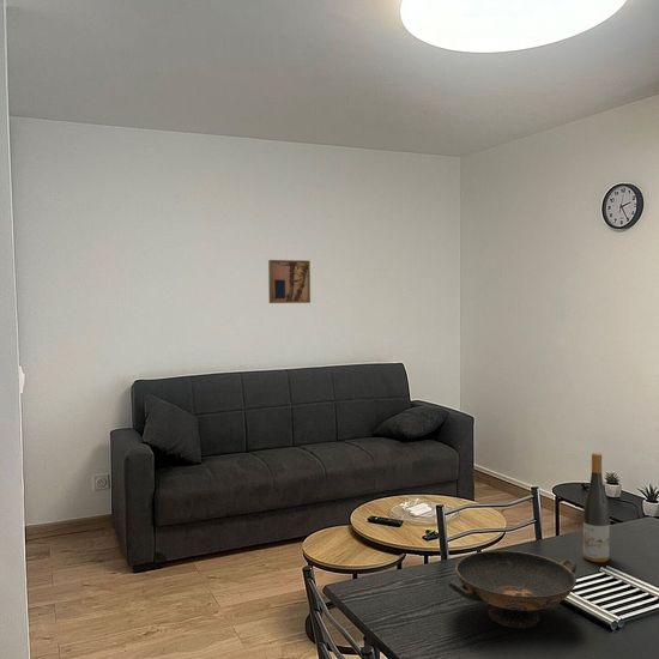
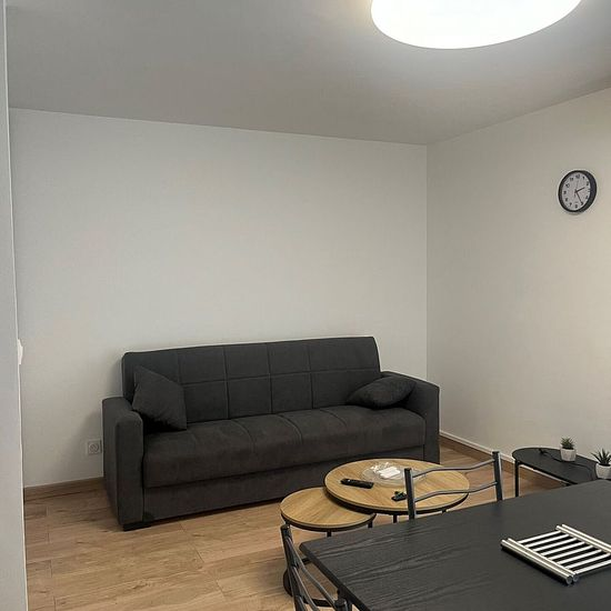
- wall art (289, 282)
- wine bottle (595, 506)
- decorative bowl (514, 593)
